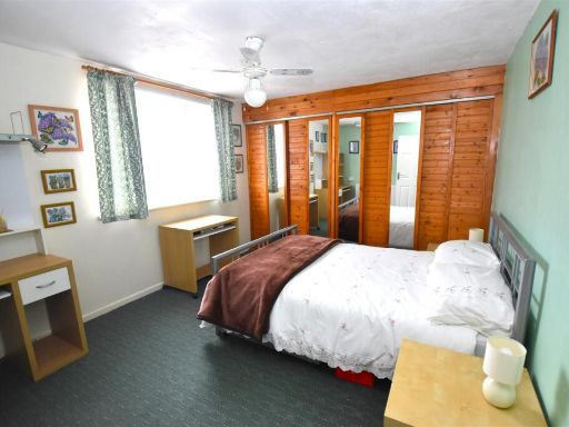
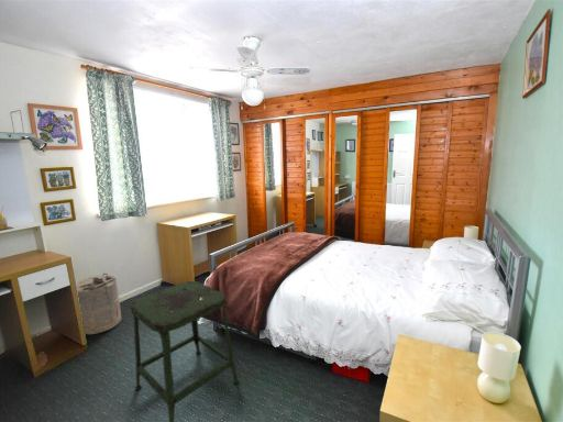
+ stool (183, 343)
+ laundry hamper (95, 301)
